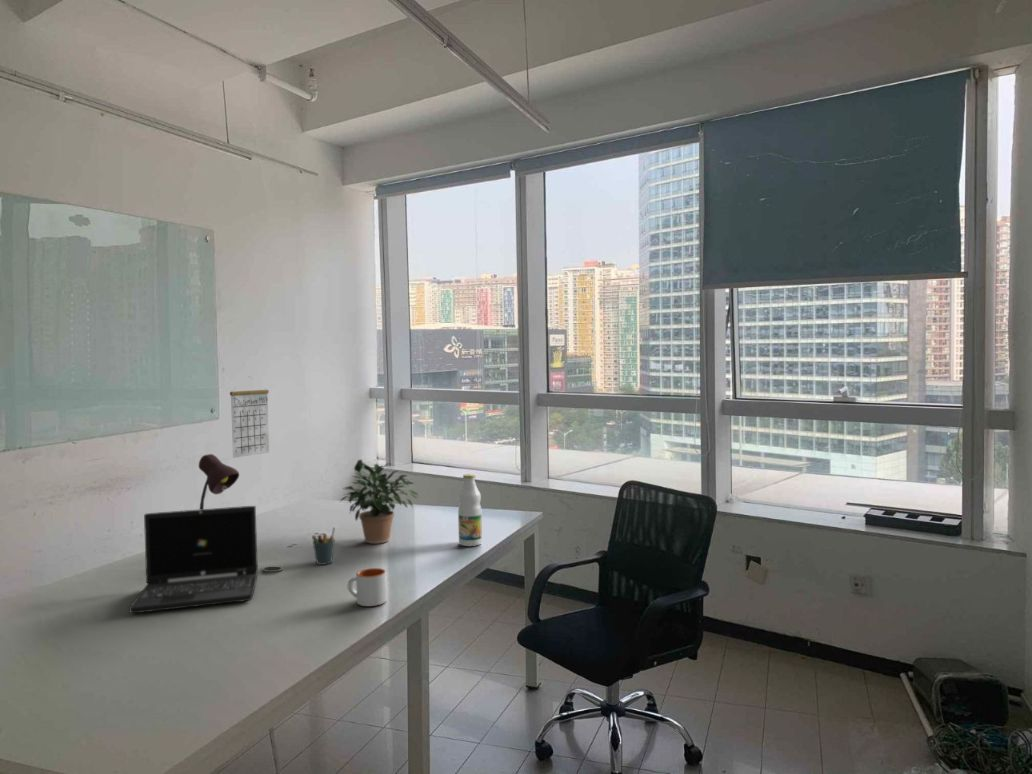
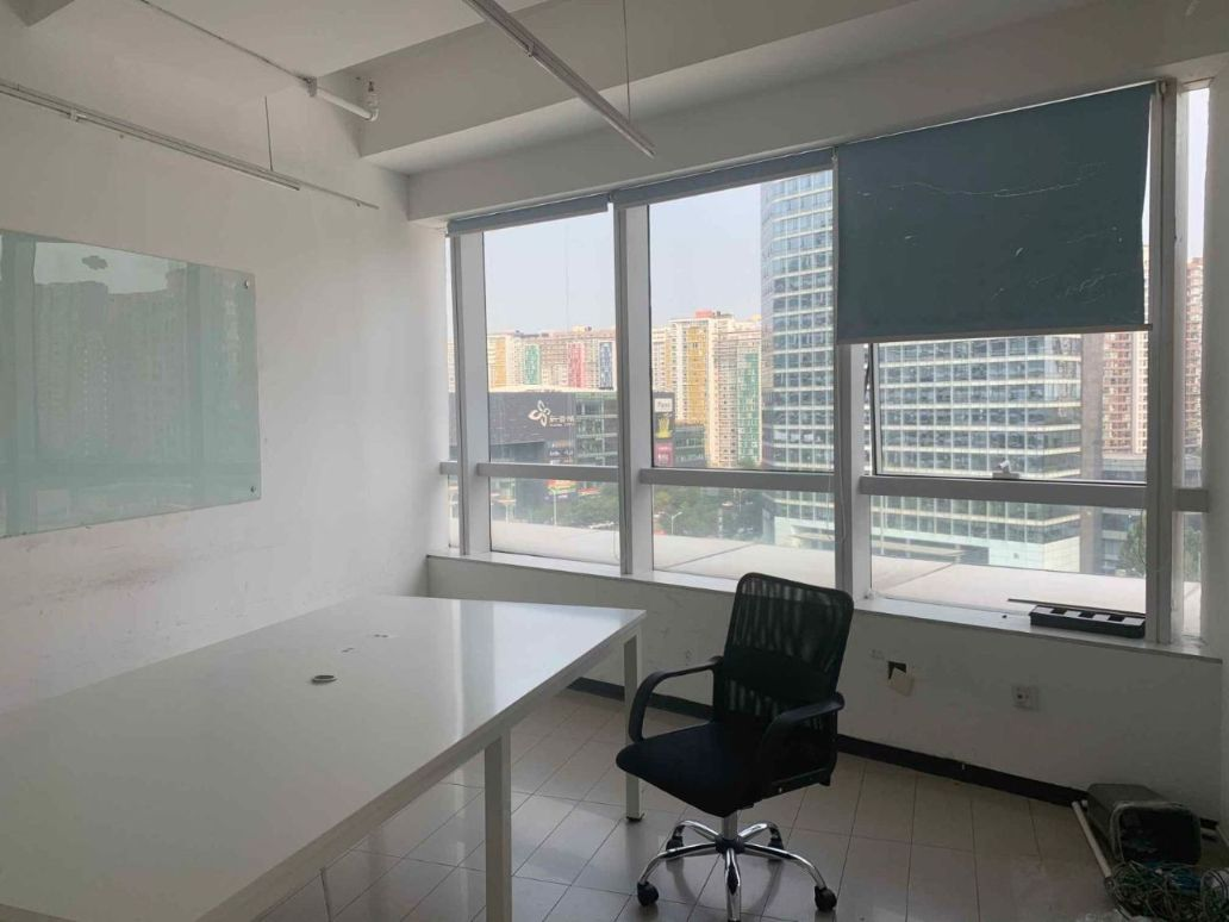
- laptop (197, 556)
- bottle (469, 509)
- potted plant (382, 497)
- desk lamp (203, 506)
- mug (367, 586)
- calendar (250, 415)
- pen holder (324, 545)
